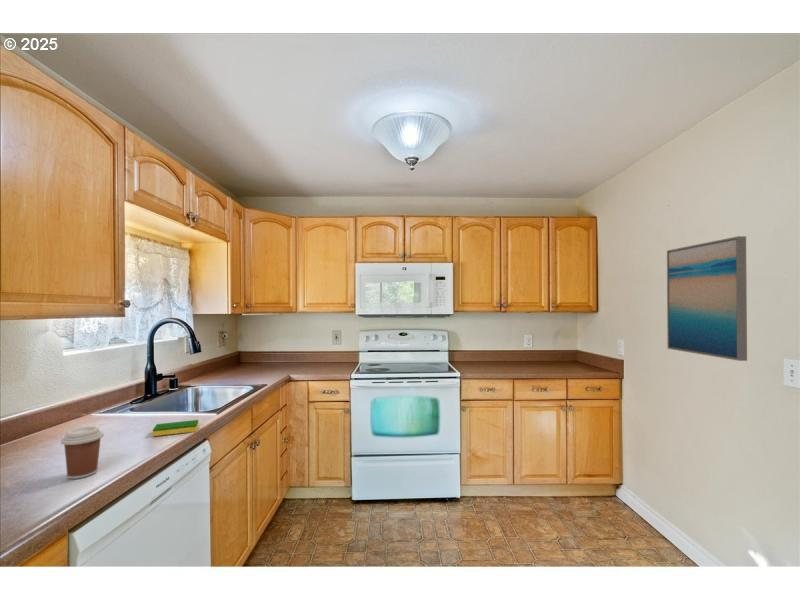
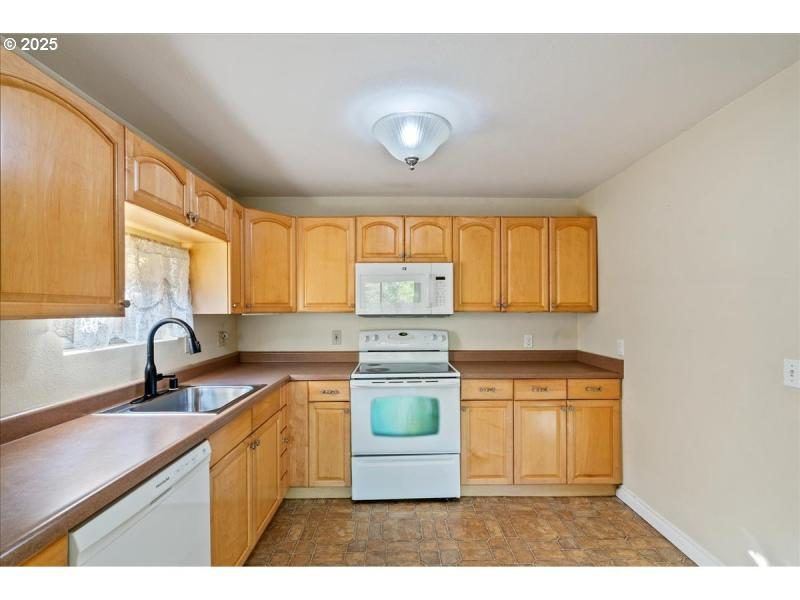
- coffee cup (82, 451)
- wall art (702, 299)
- dish sponge (176, 427)
